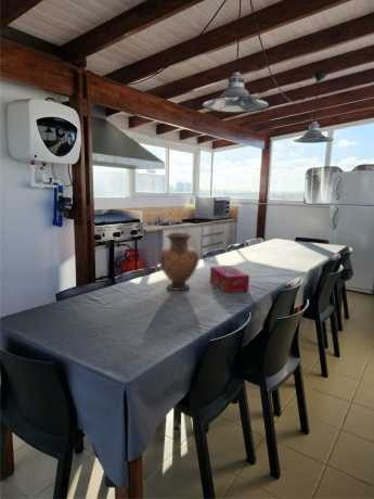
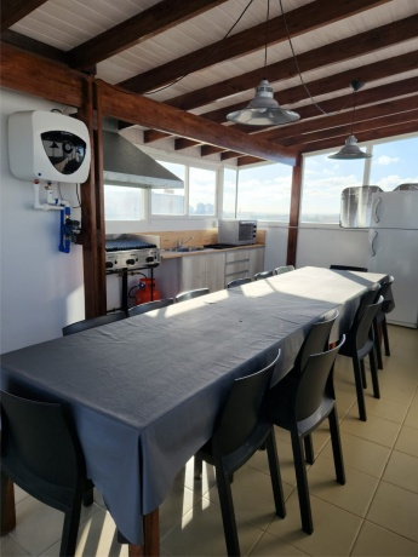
- tissue box (228, 278)
- vase (179, 260)
